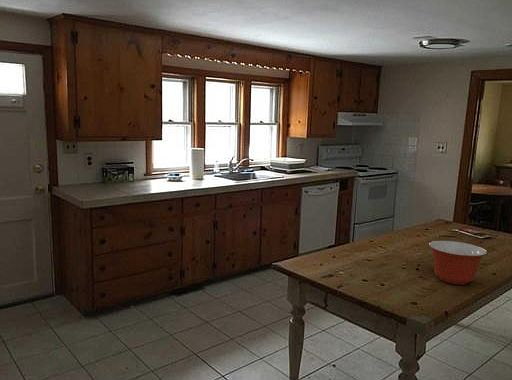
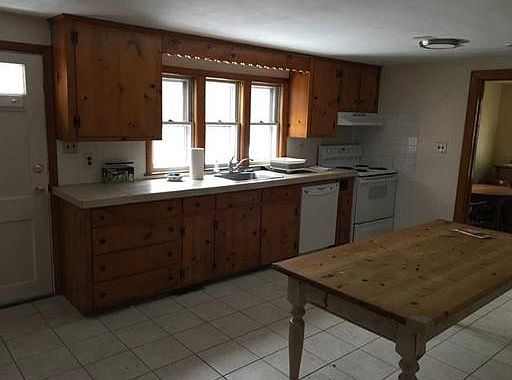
- mixing bowl (455, 263)
